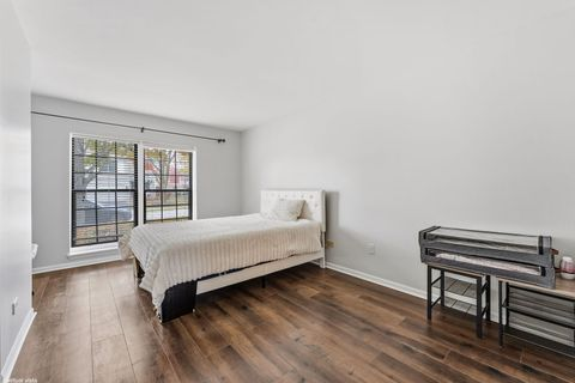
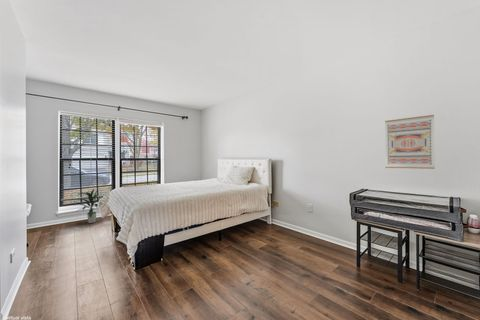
+ wall art (408, 143)
+ indoor plant (90, 205)
